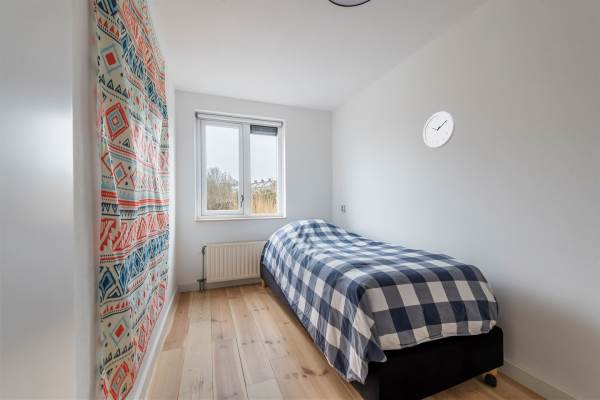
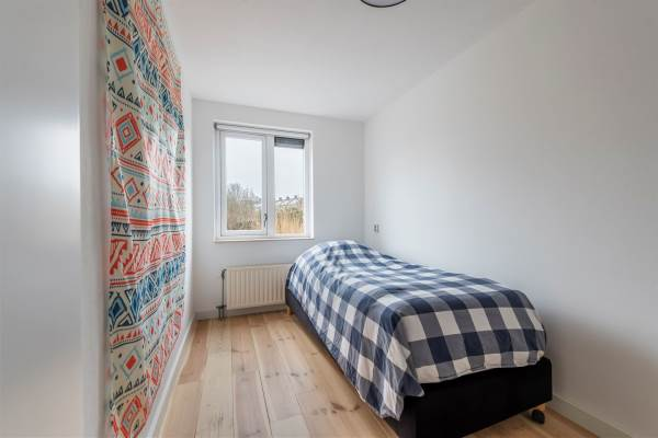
- wall clock (437, 130)
